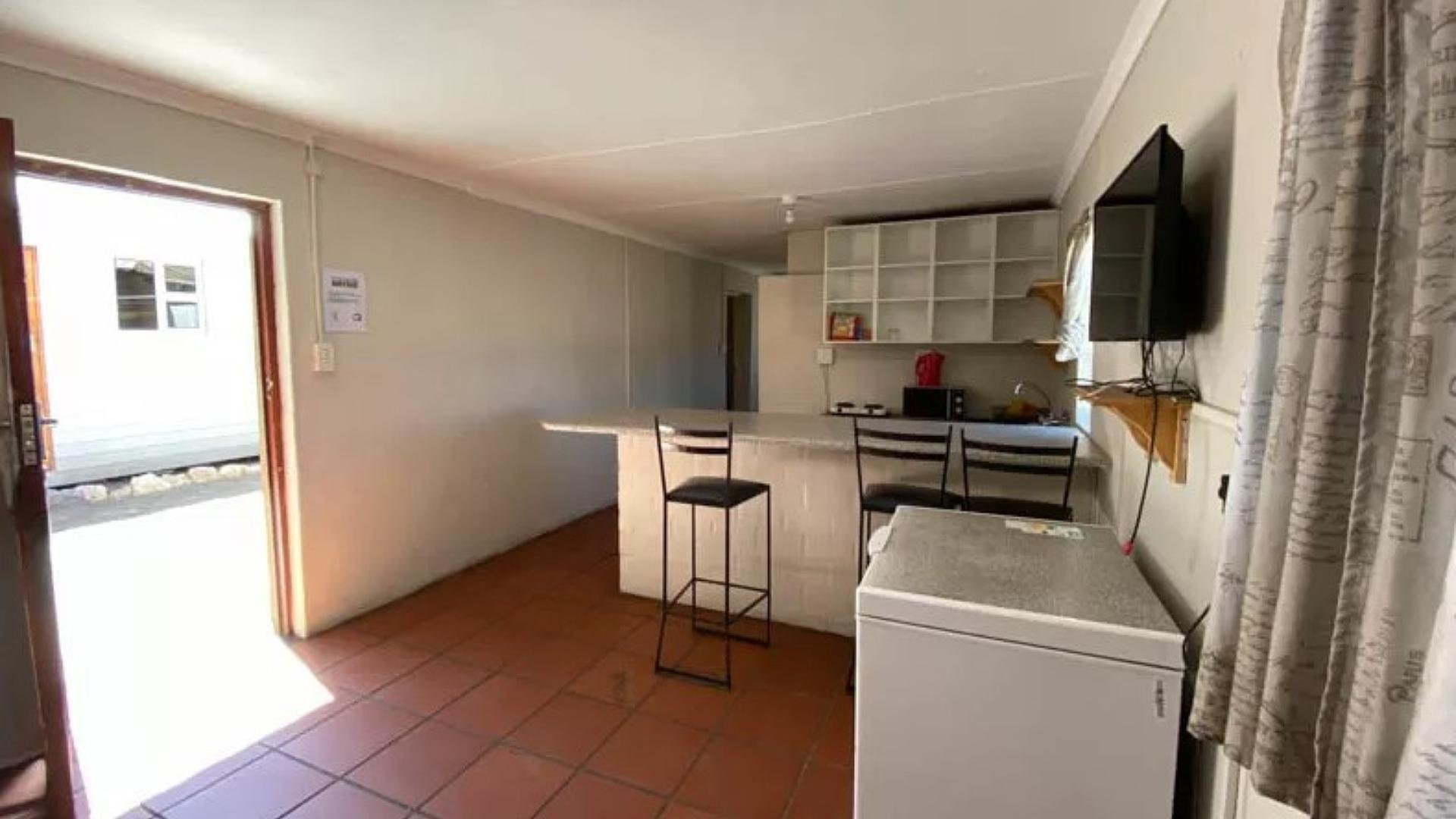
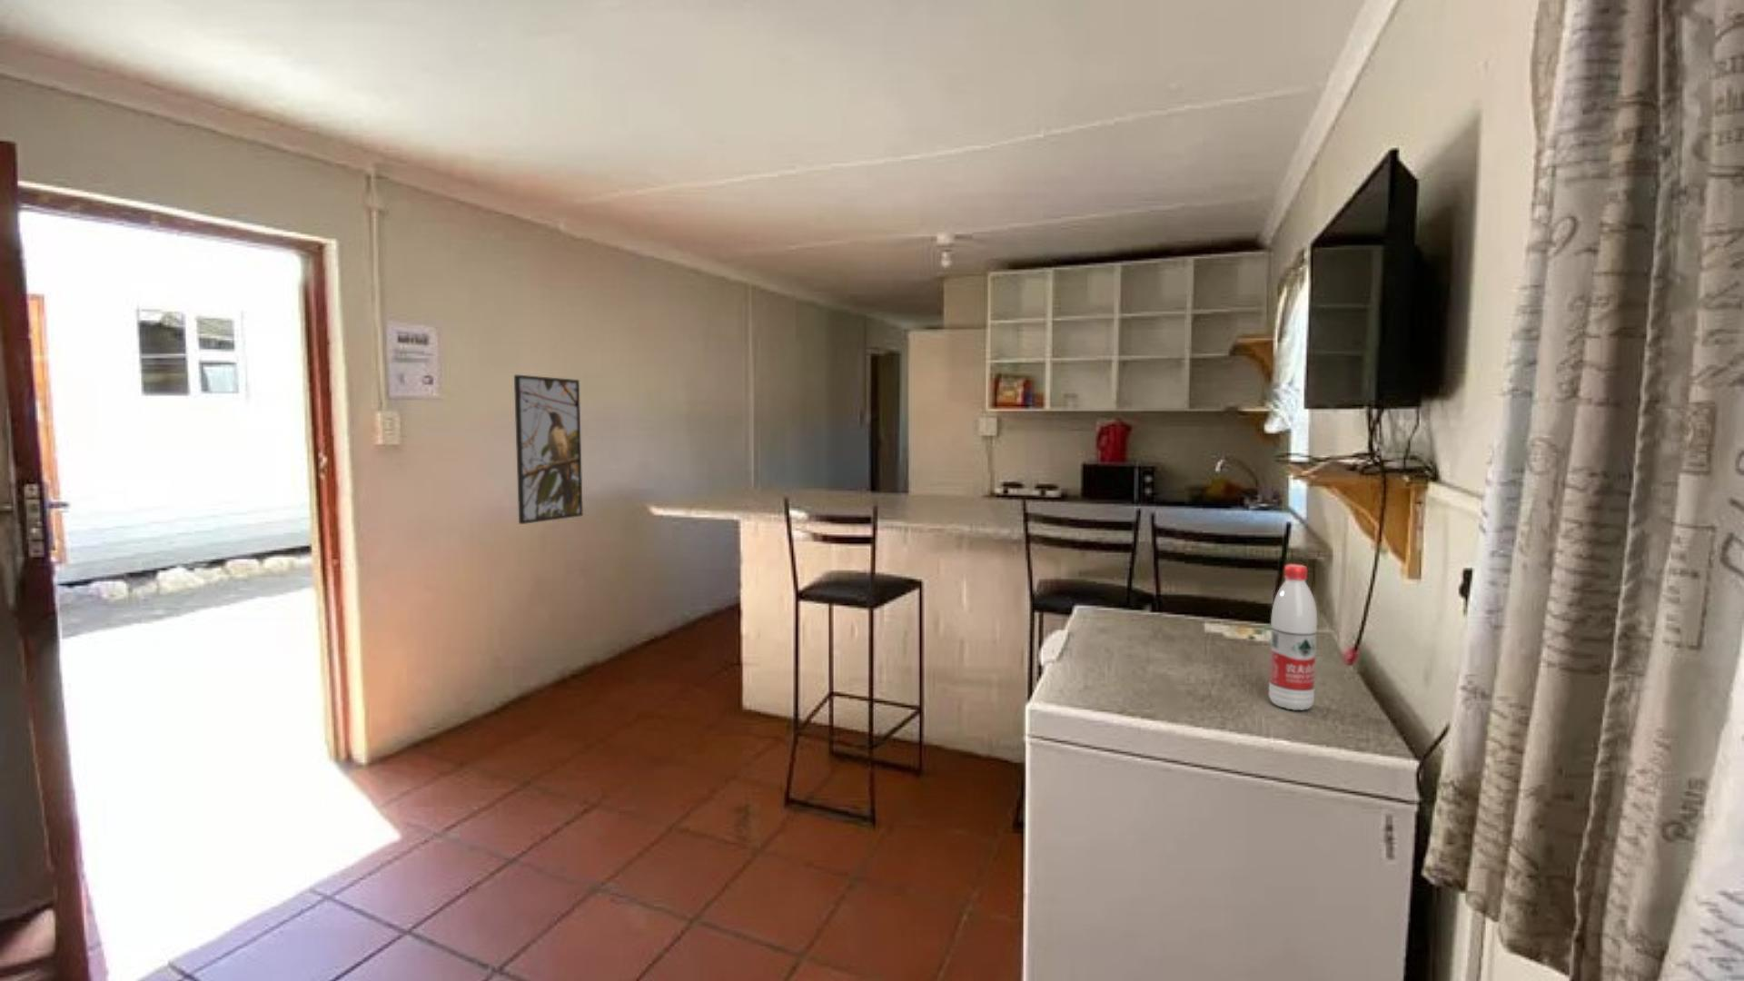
+ water bottle (1294, 635)
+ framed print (550, 449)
